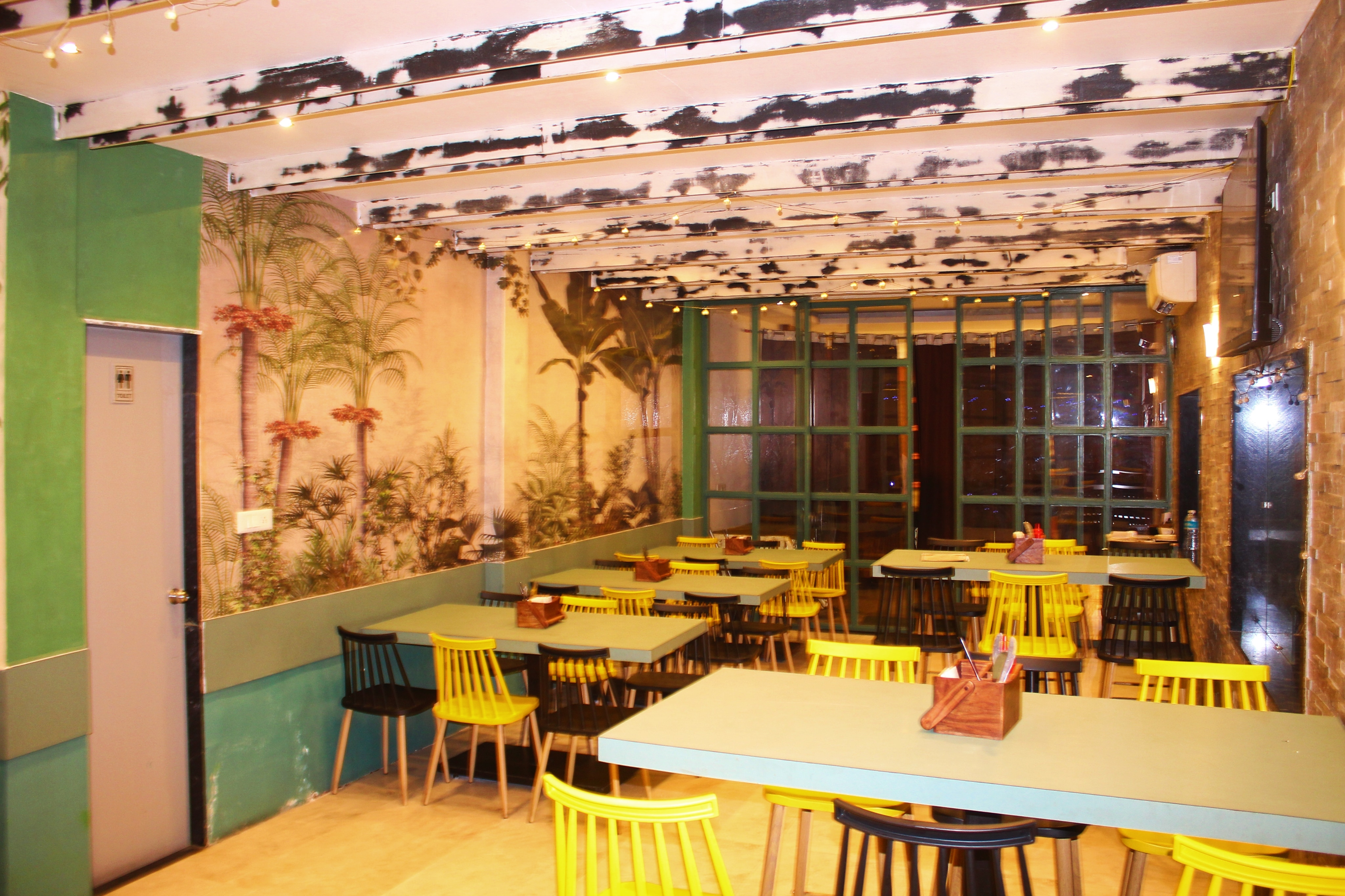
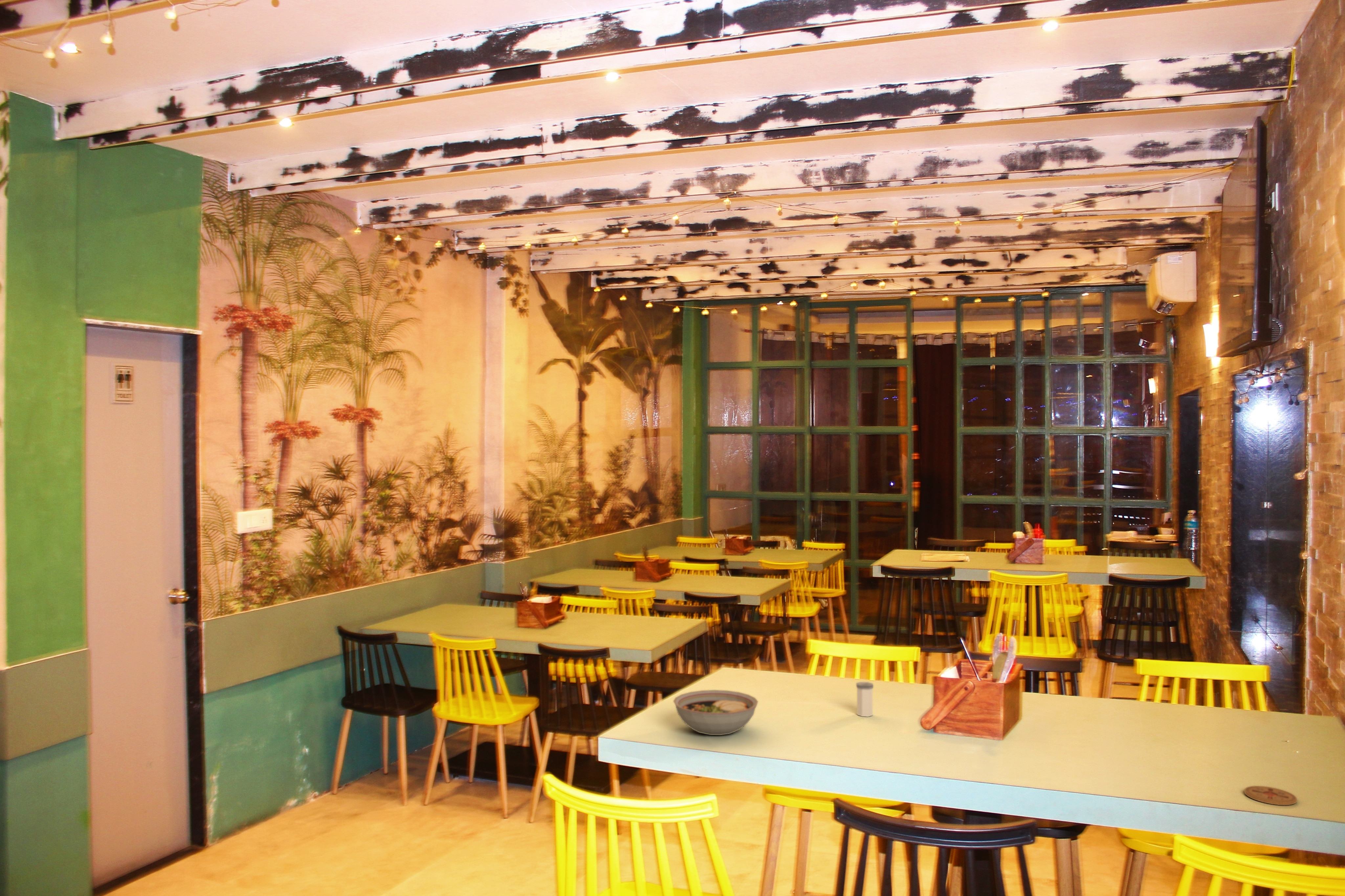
+ salt shaker (865, 699)
+ coaster (1270, 795)
+ bowl (716, 715)
